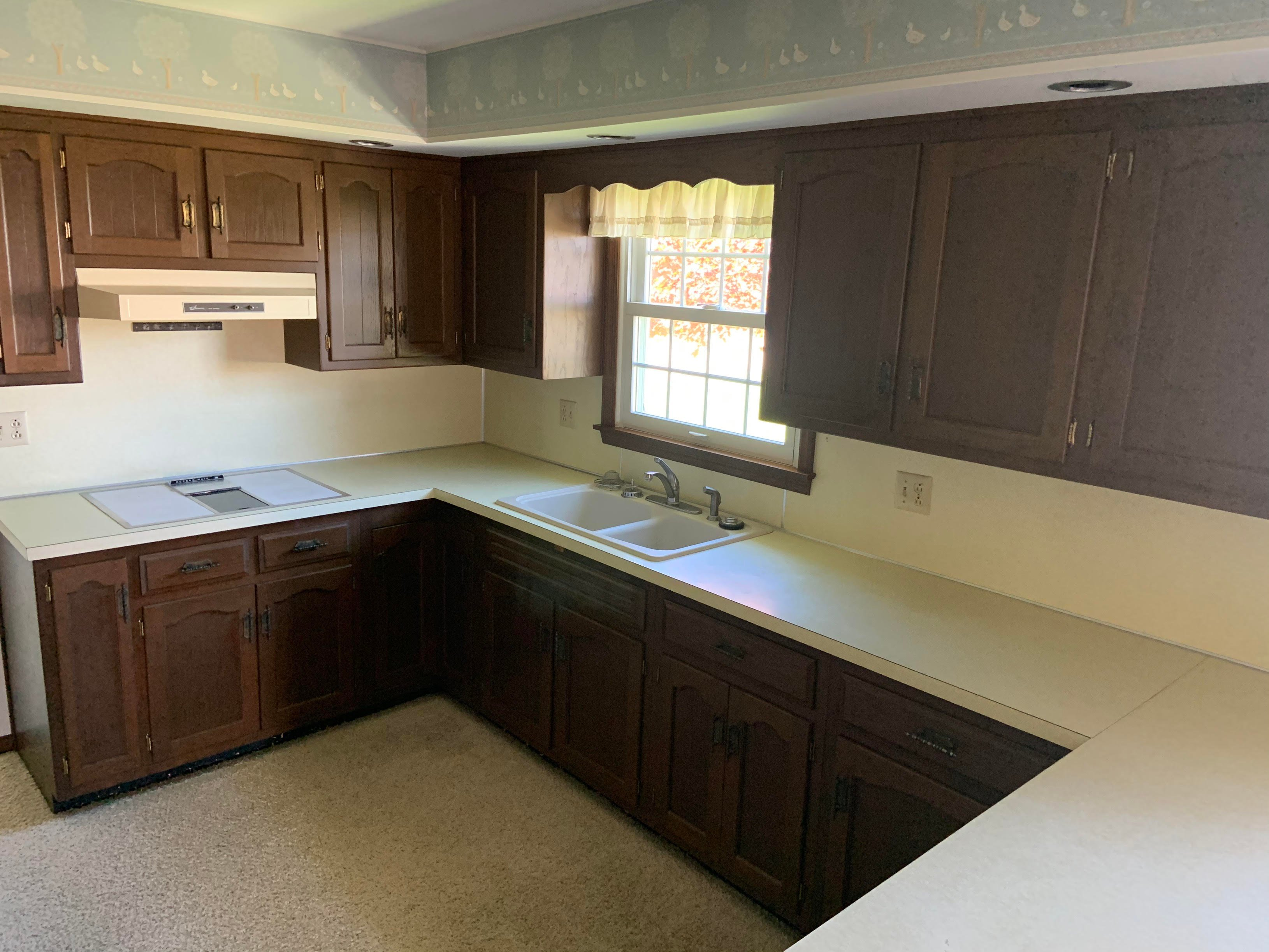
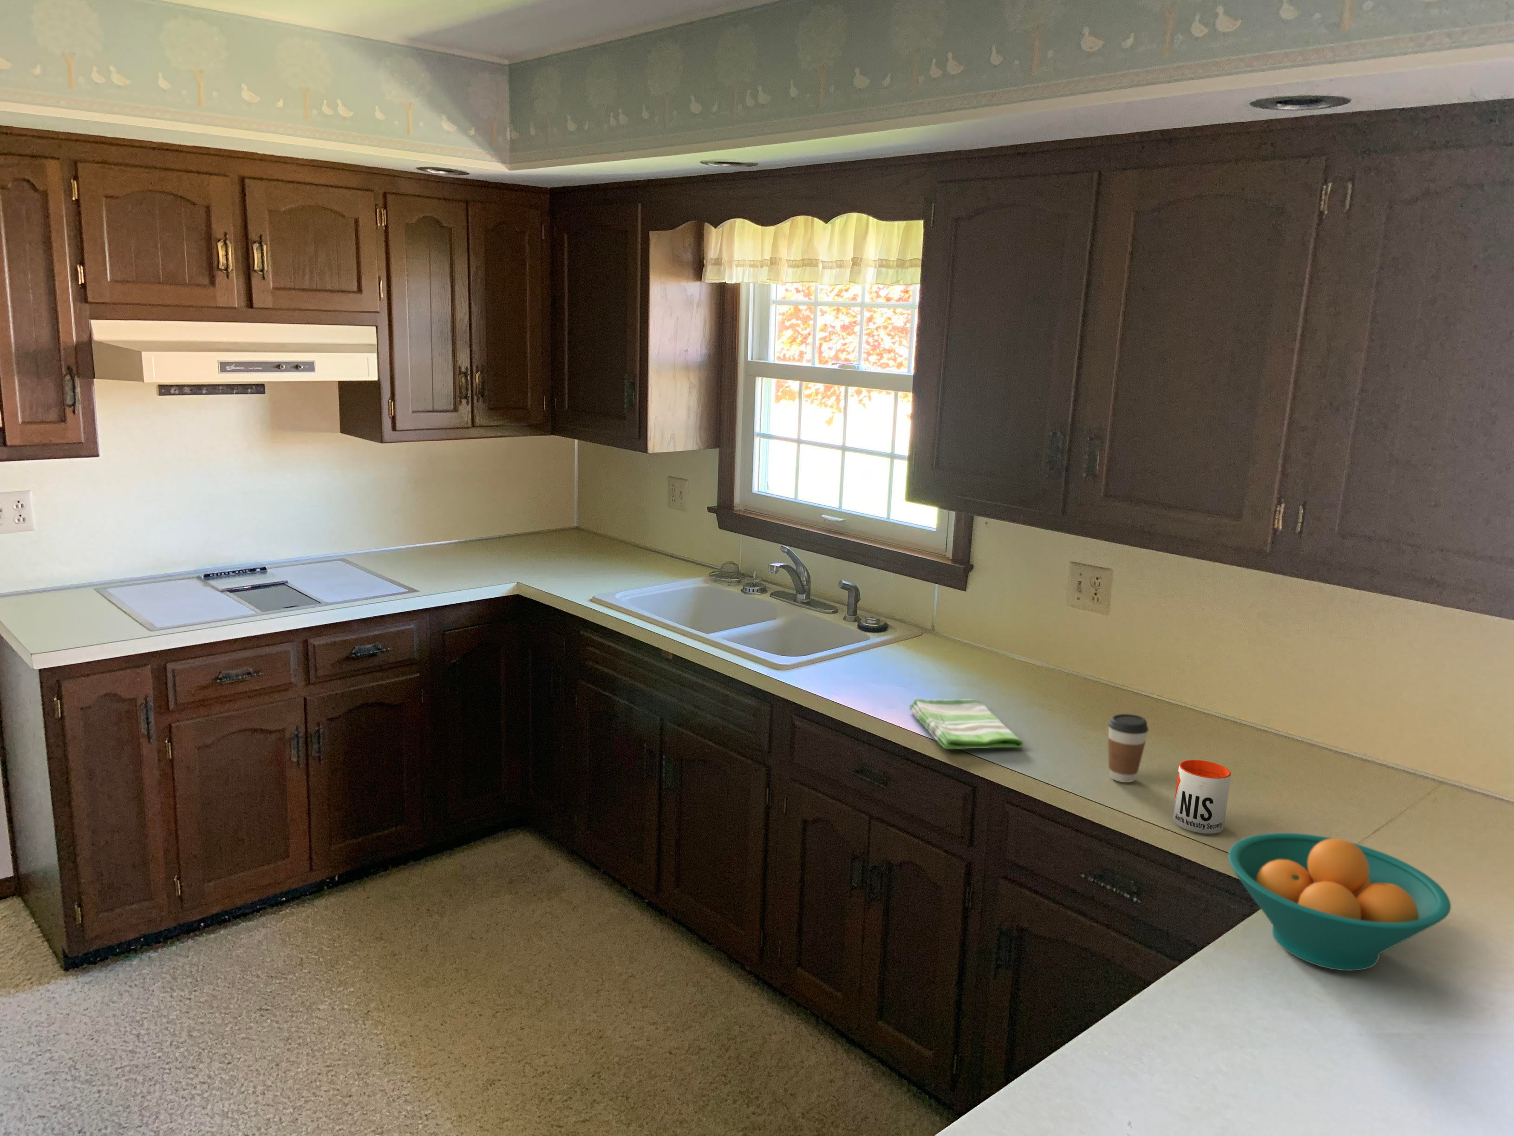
+ mug (1197, 791)
+ dish towel (965, 721)
+ coffee cup (1125, 748)
+ fruit bowl (1331, 895)
